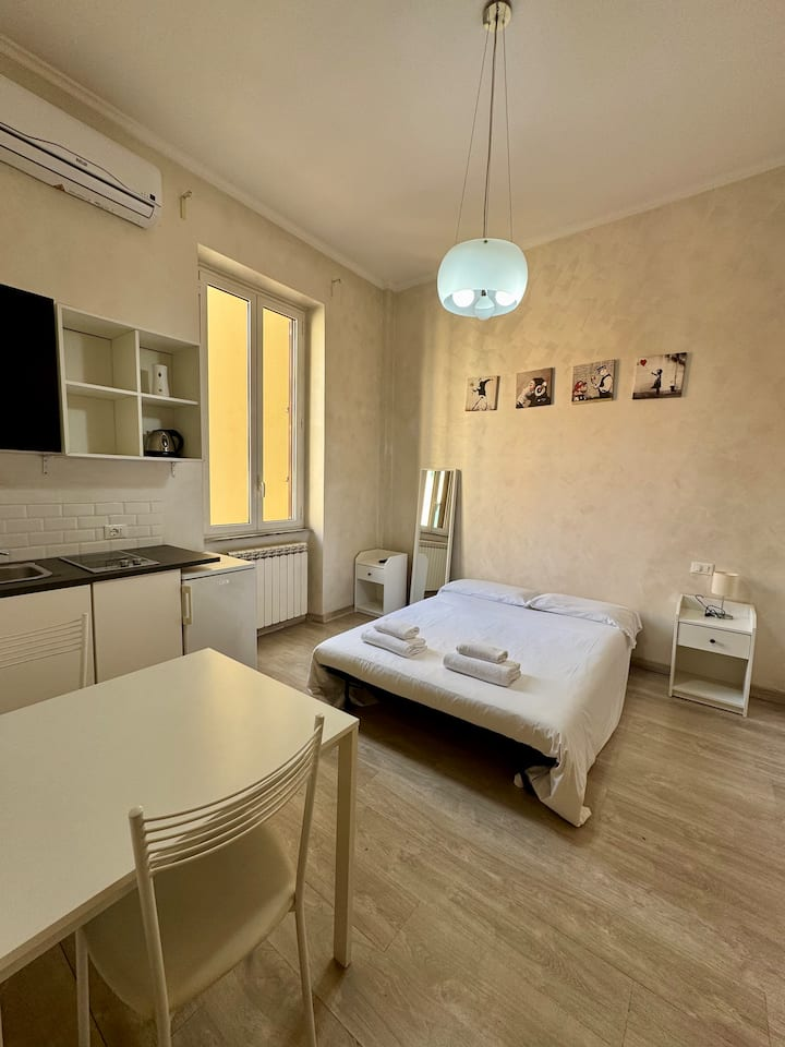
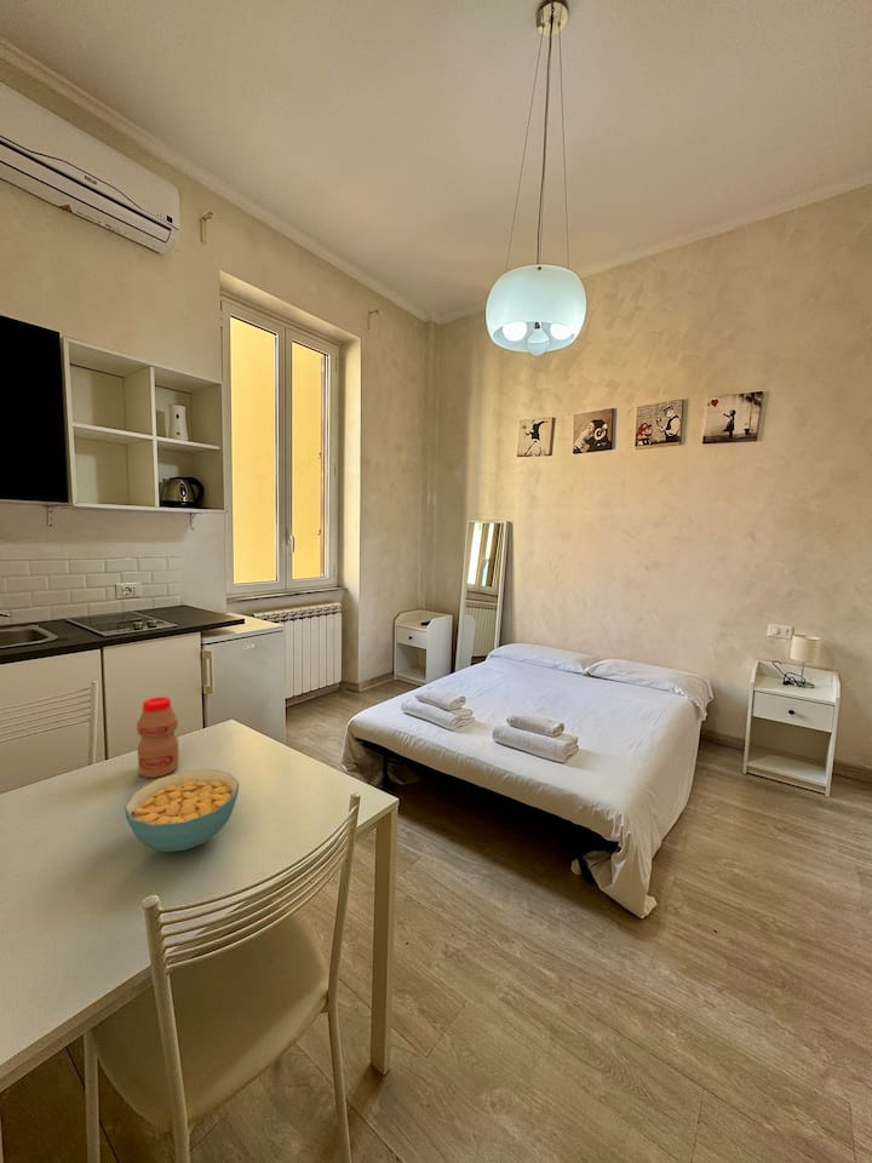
+ bottle (157, 734)
+ cereal bowl (184, 817)
